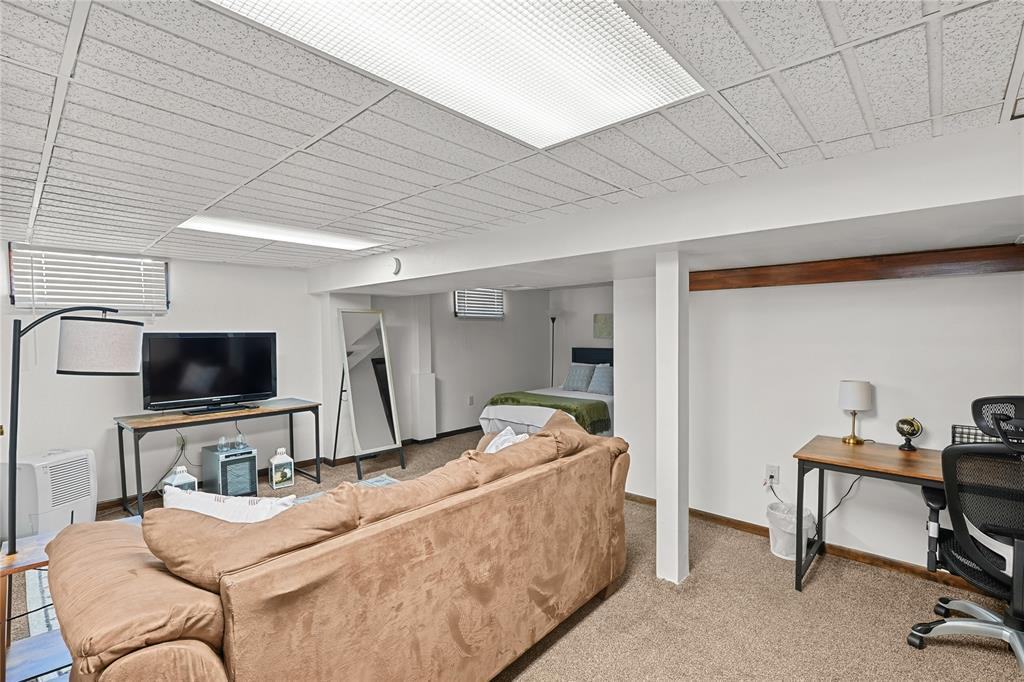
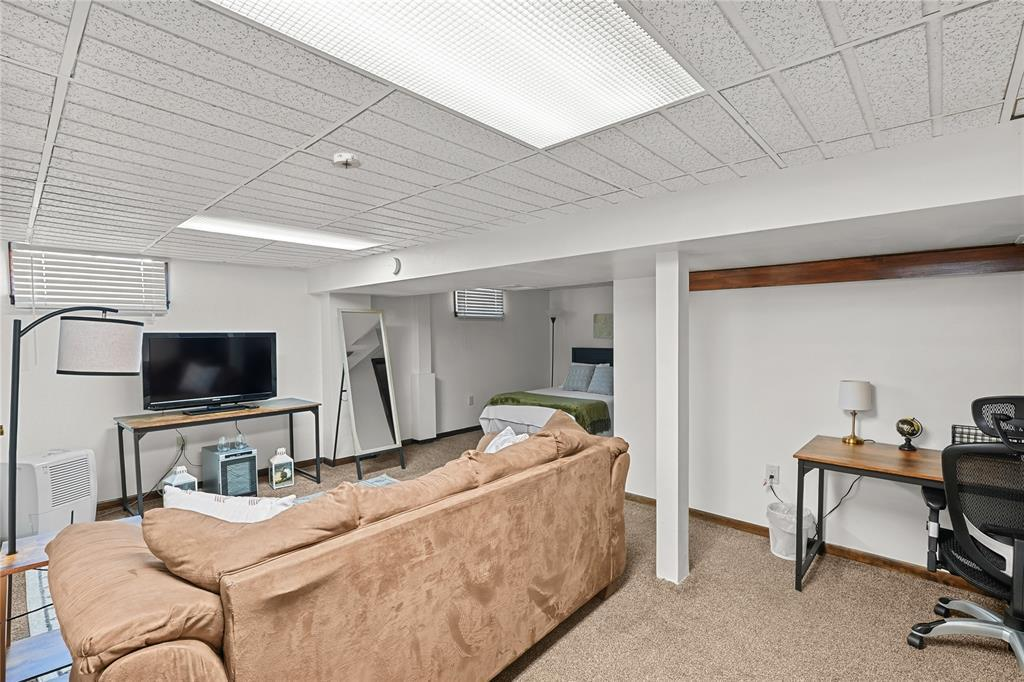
+ smoke detector (345, 161)
